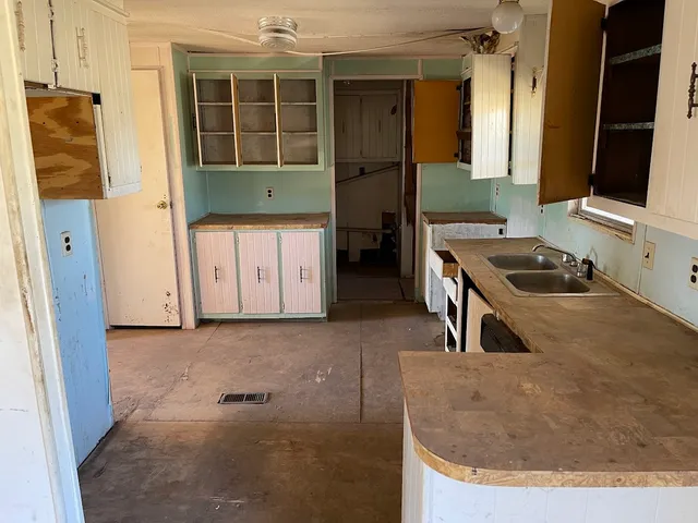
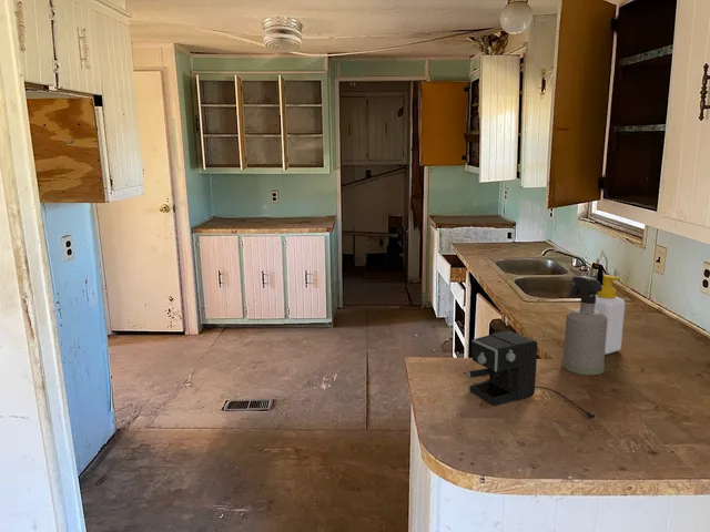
+ spray bottle (584, 323)
+ soap bottle (605, 313)
+ coffee maker (527, 376)
